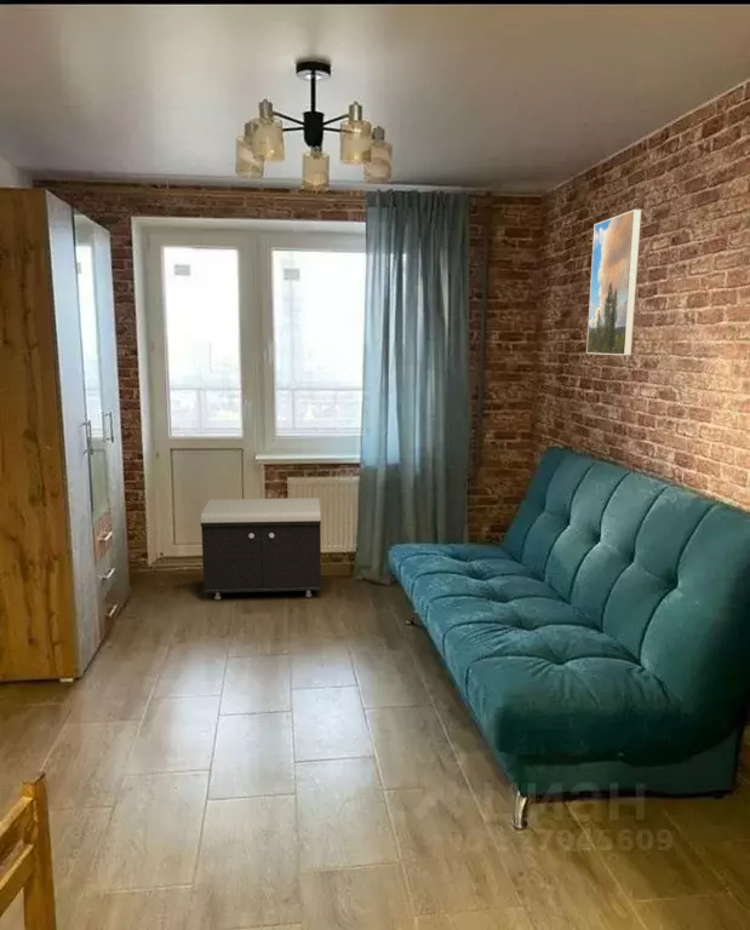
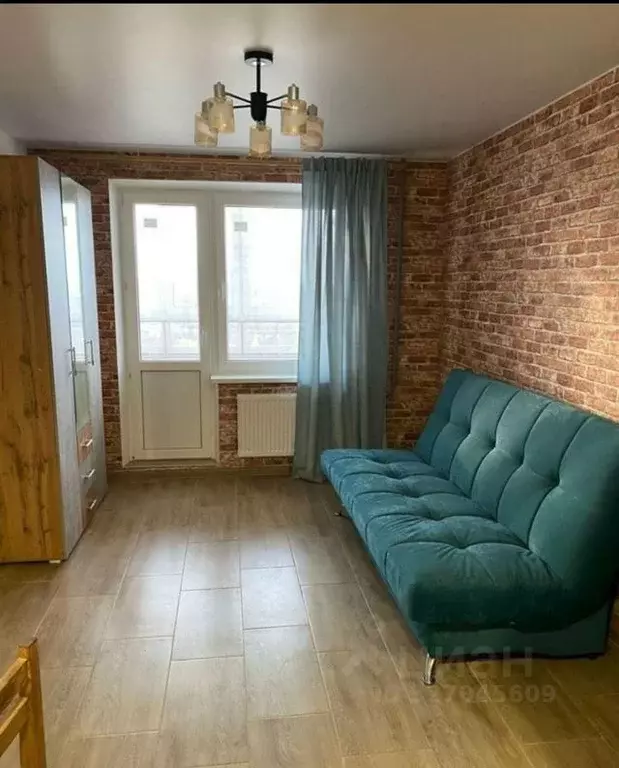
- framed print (612, 287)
- storage bench (263, 547)
